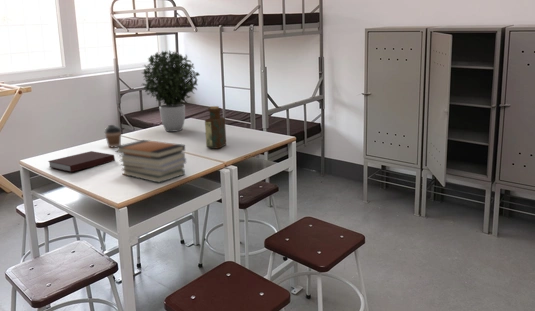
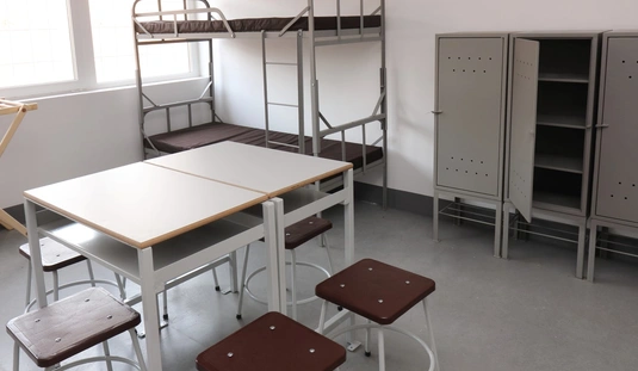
- potted plant (170, 90)
- bottle (215, 126)
- book stack (152, 160)
- notebook (82, 160)
- coffee cup (113, 135)
